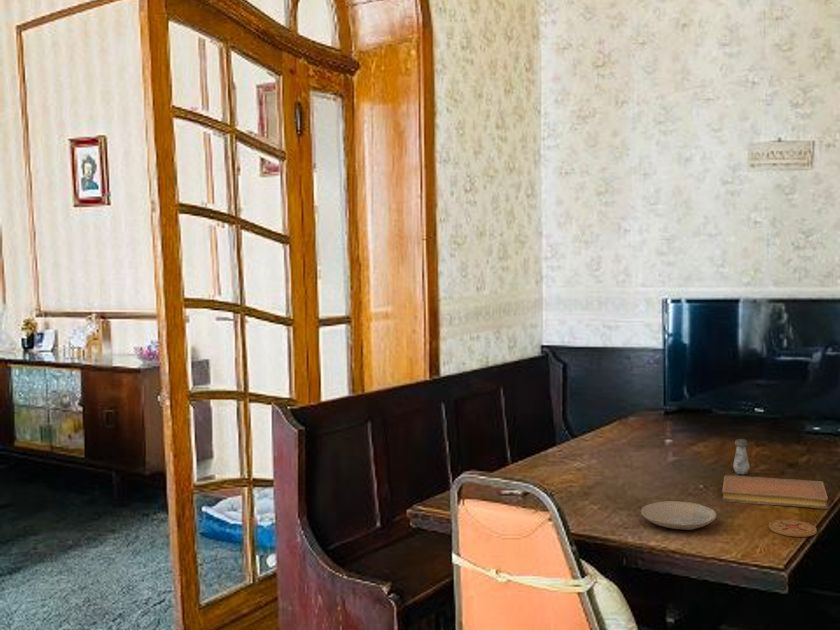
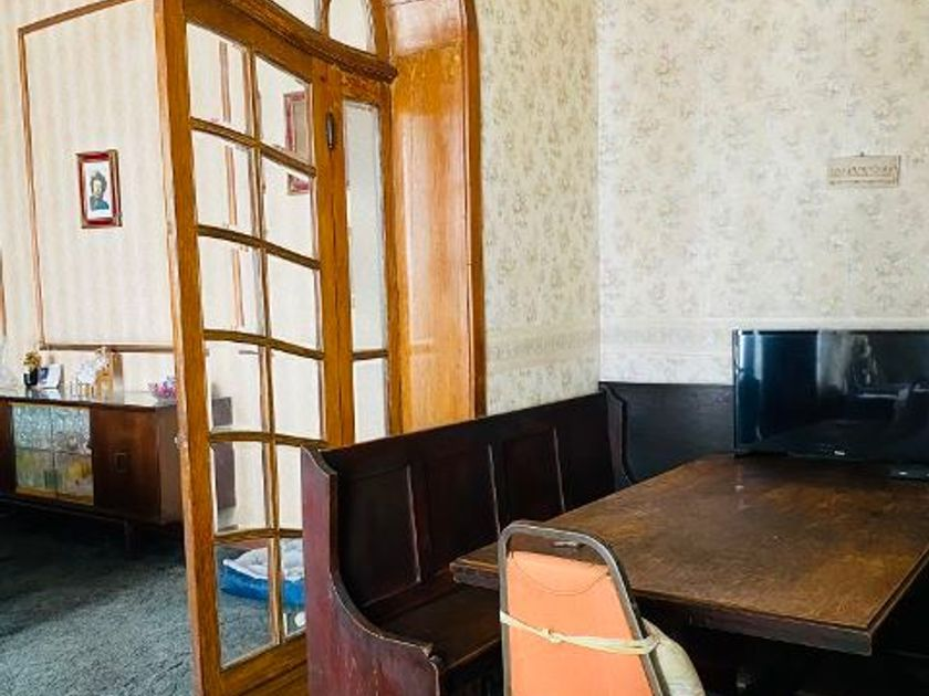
- notebook (773, 490)
- coaster (792, 528)
- plate (678, 517)
- salt shaker (741, 456)
